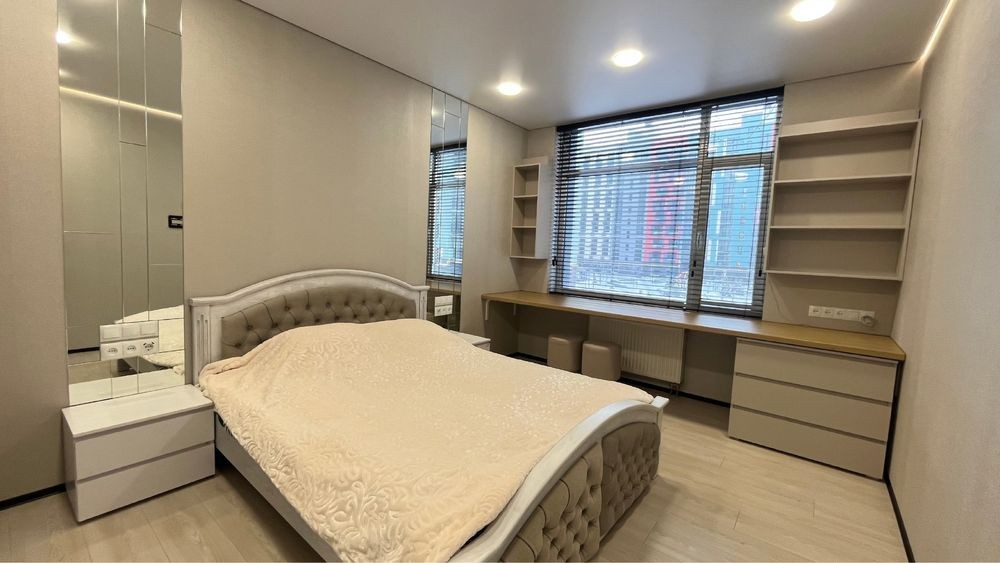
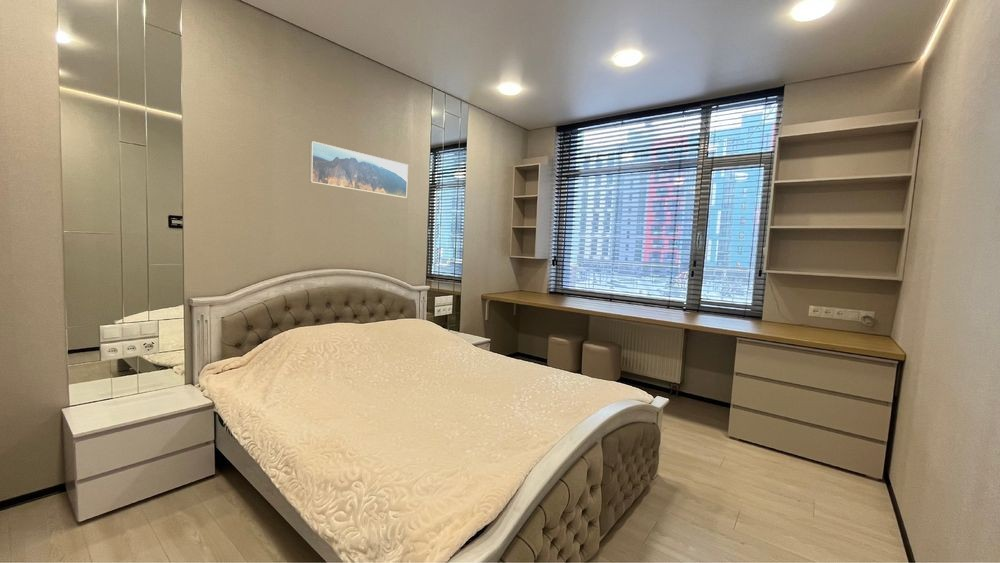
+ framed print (363, 172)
